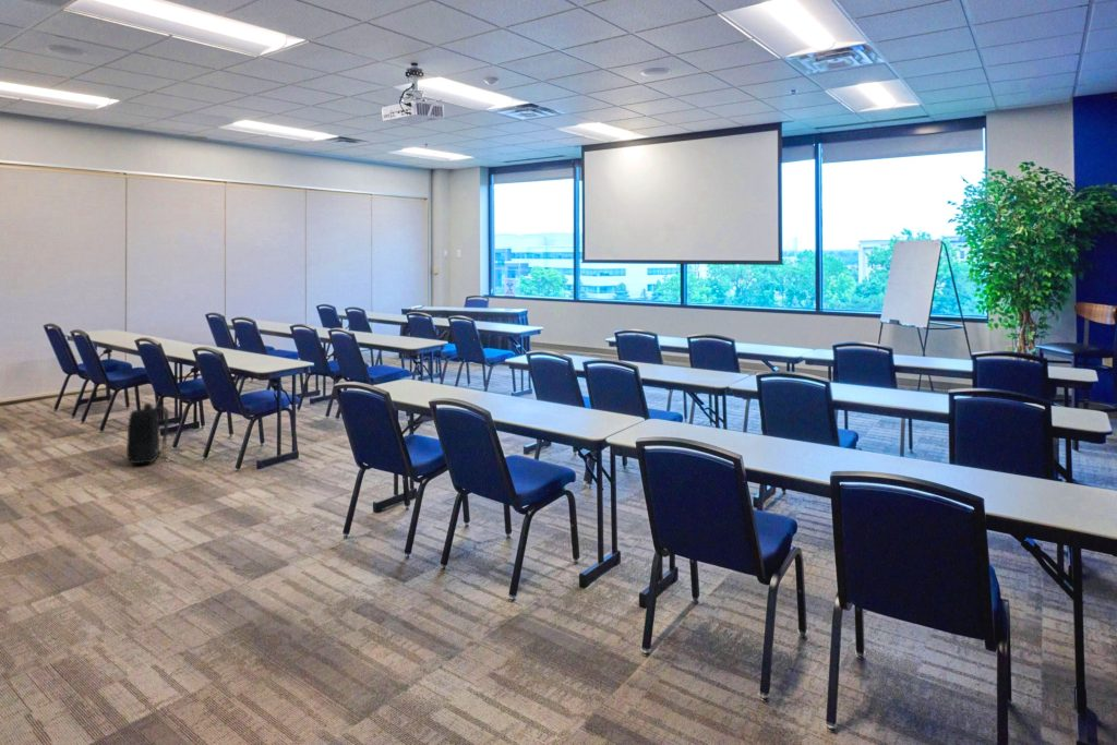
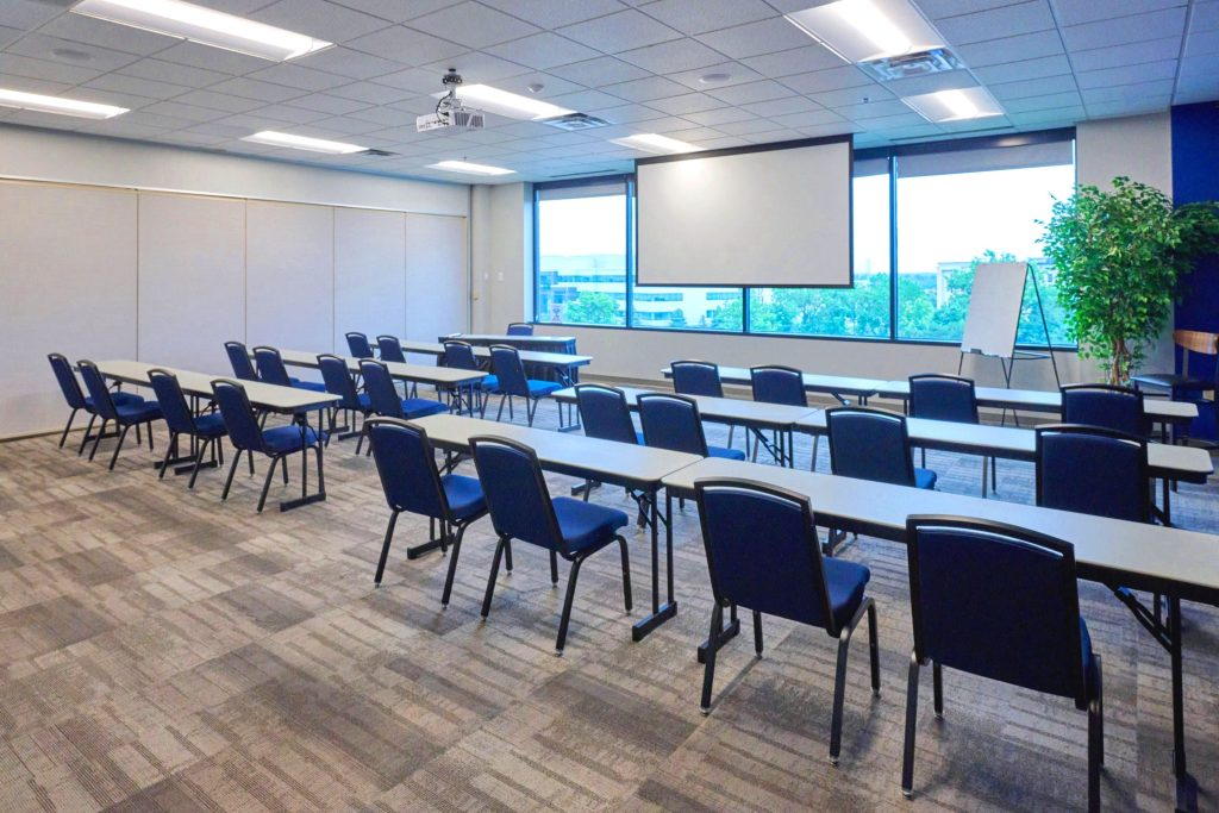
- backpack (152, 431)
